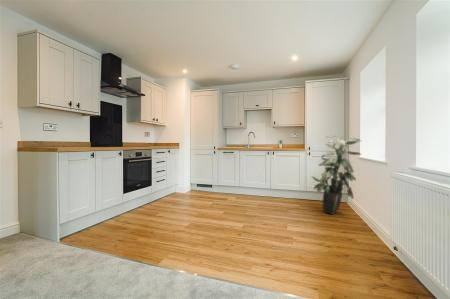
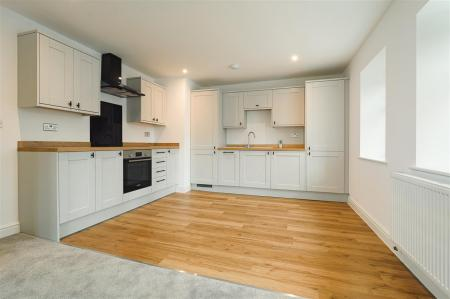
- indoor plant (335, 174)
